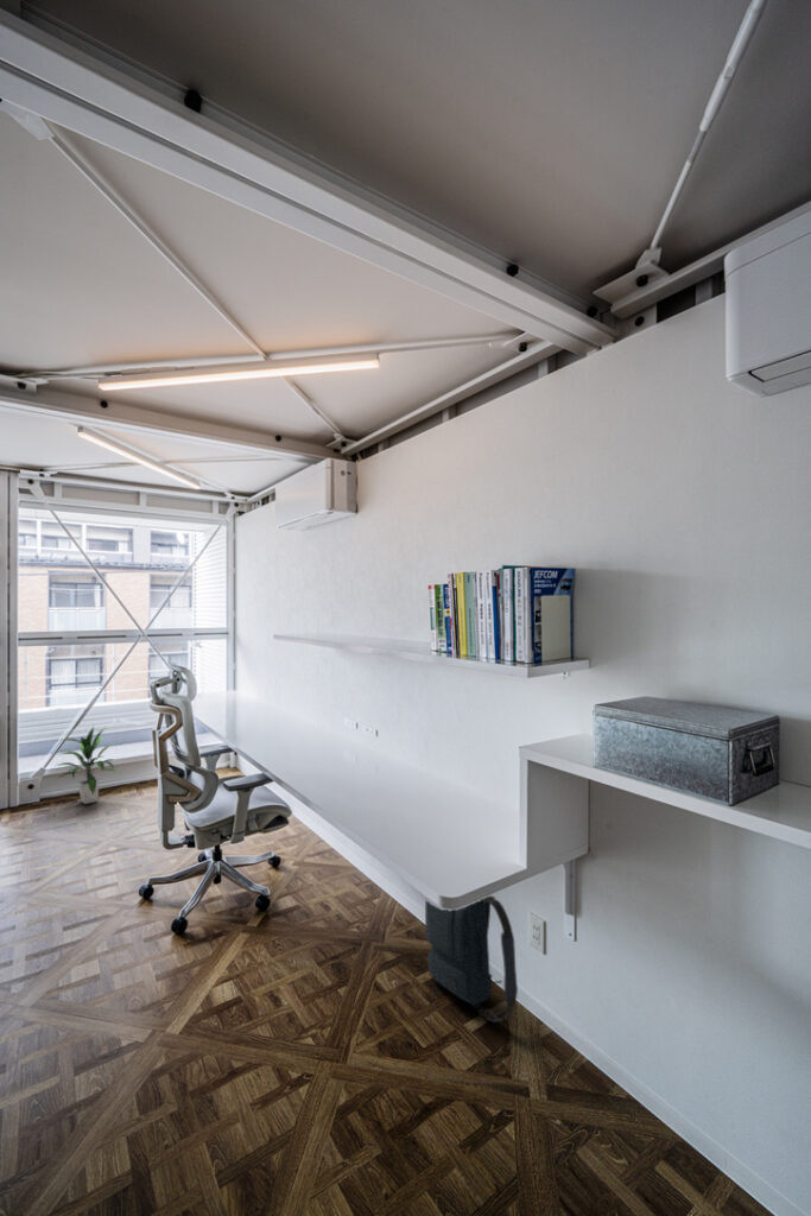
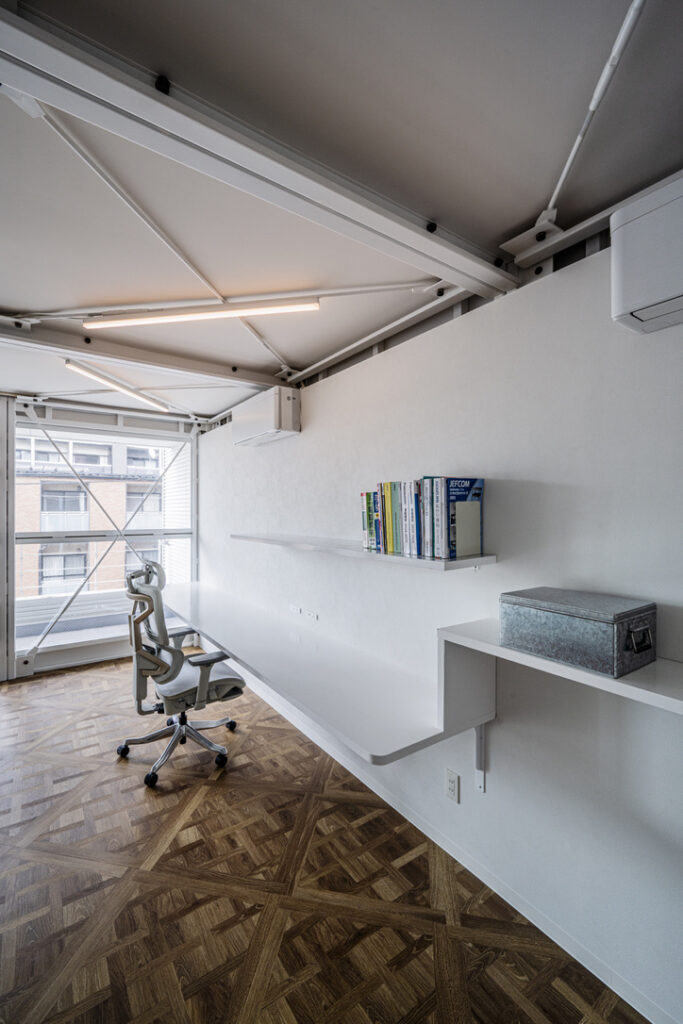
- indoor plant (87, 765)
- backpack (475, 940)
